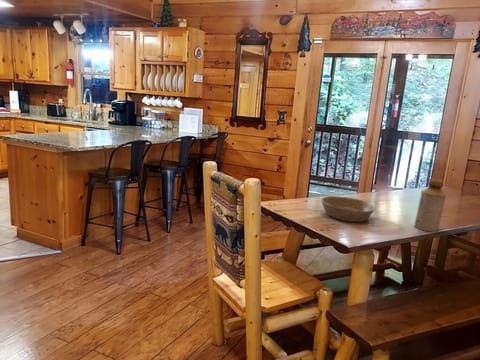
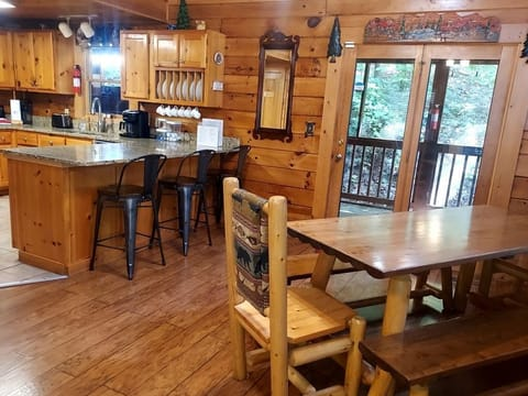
- bottle (430, 204)
- bowl (347, 208)
